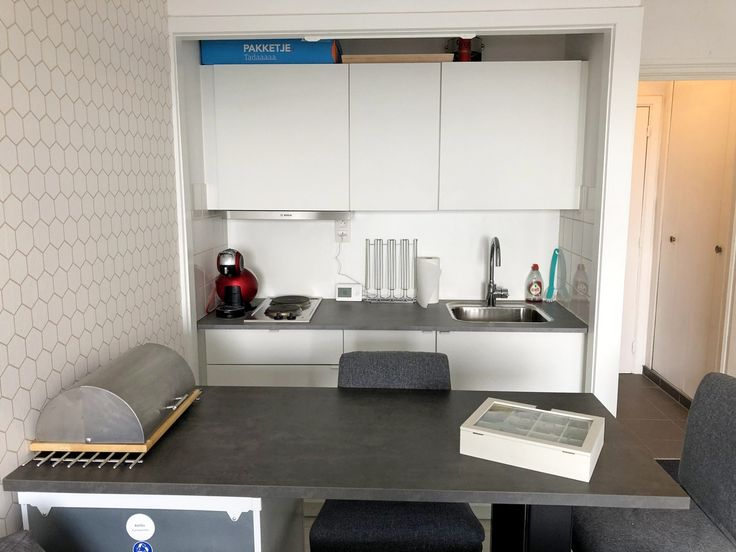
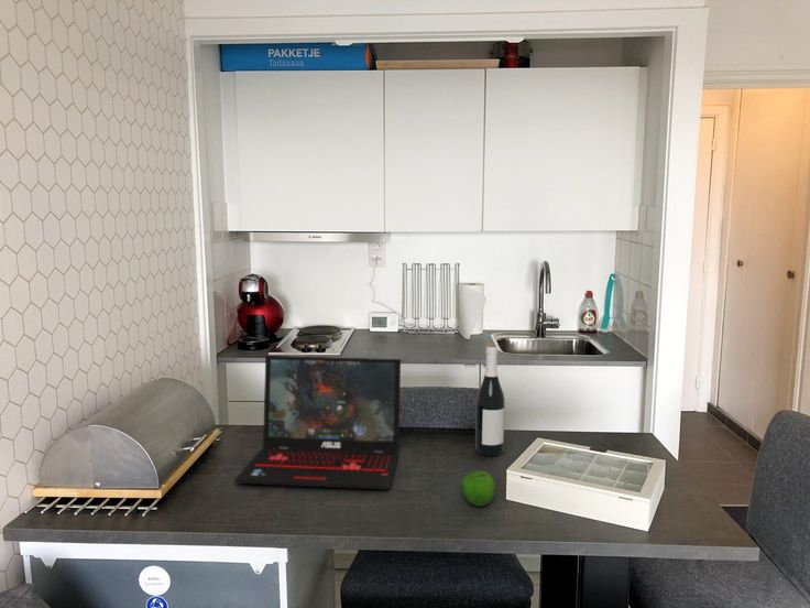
+ apple (478, 489)
+ laptop (322, 419)
+ wine bottle (490, 399)
